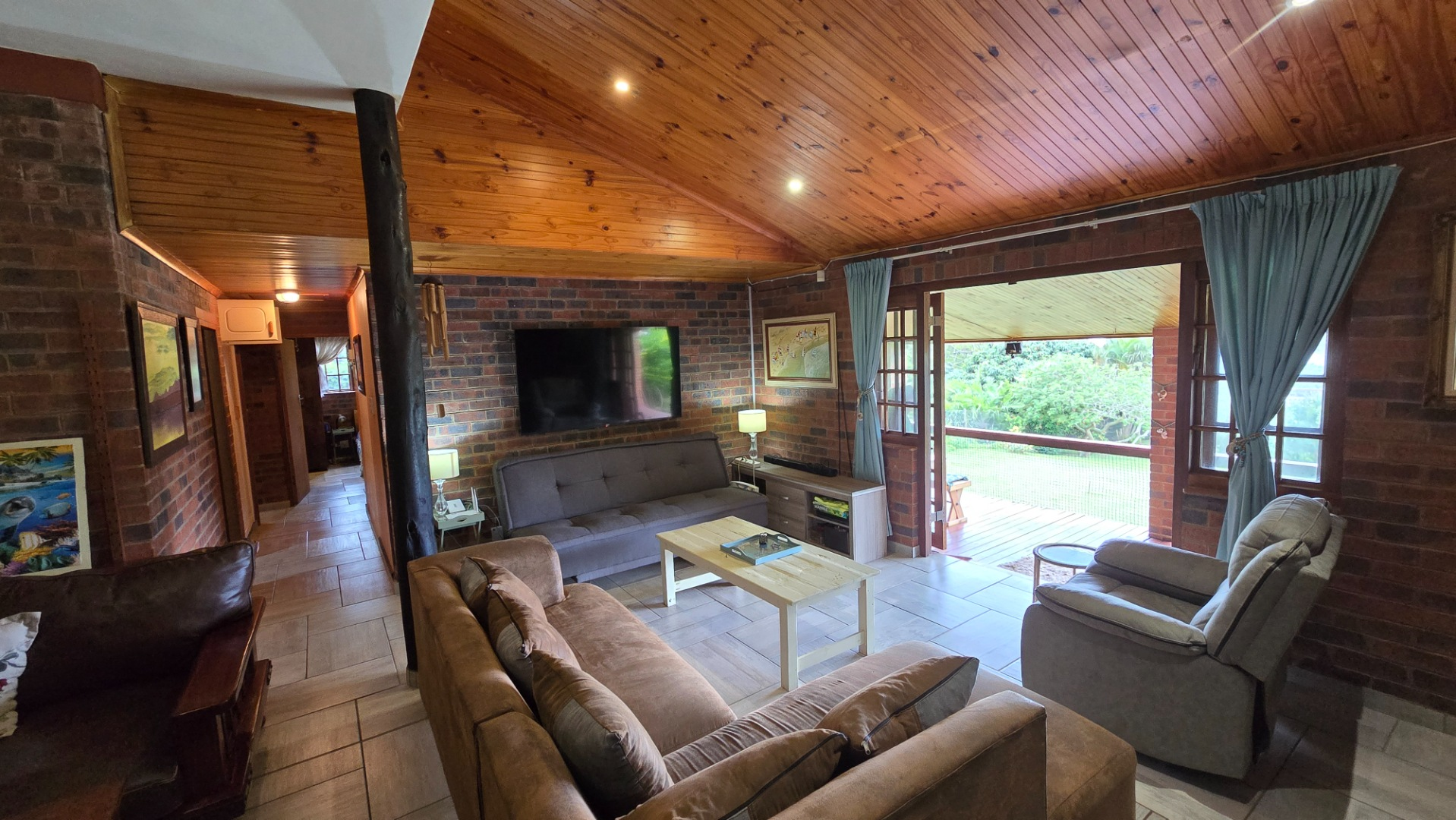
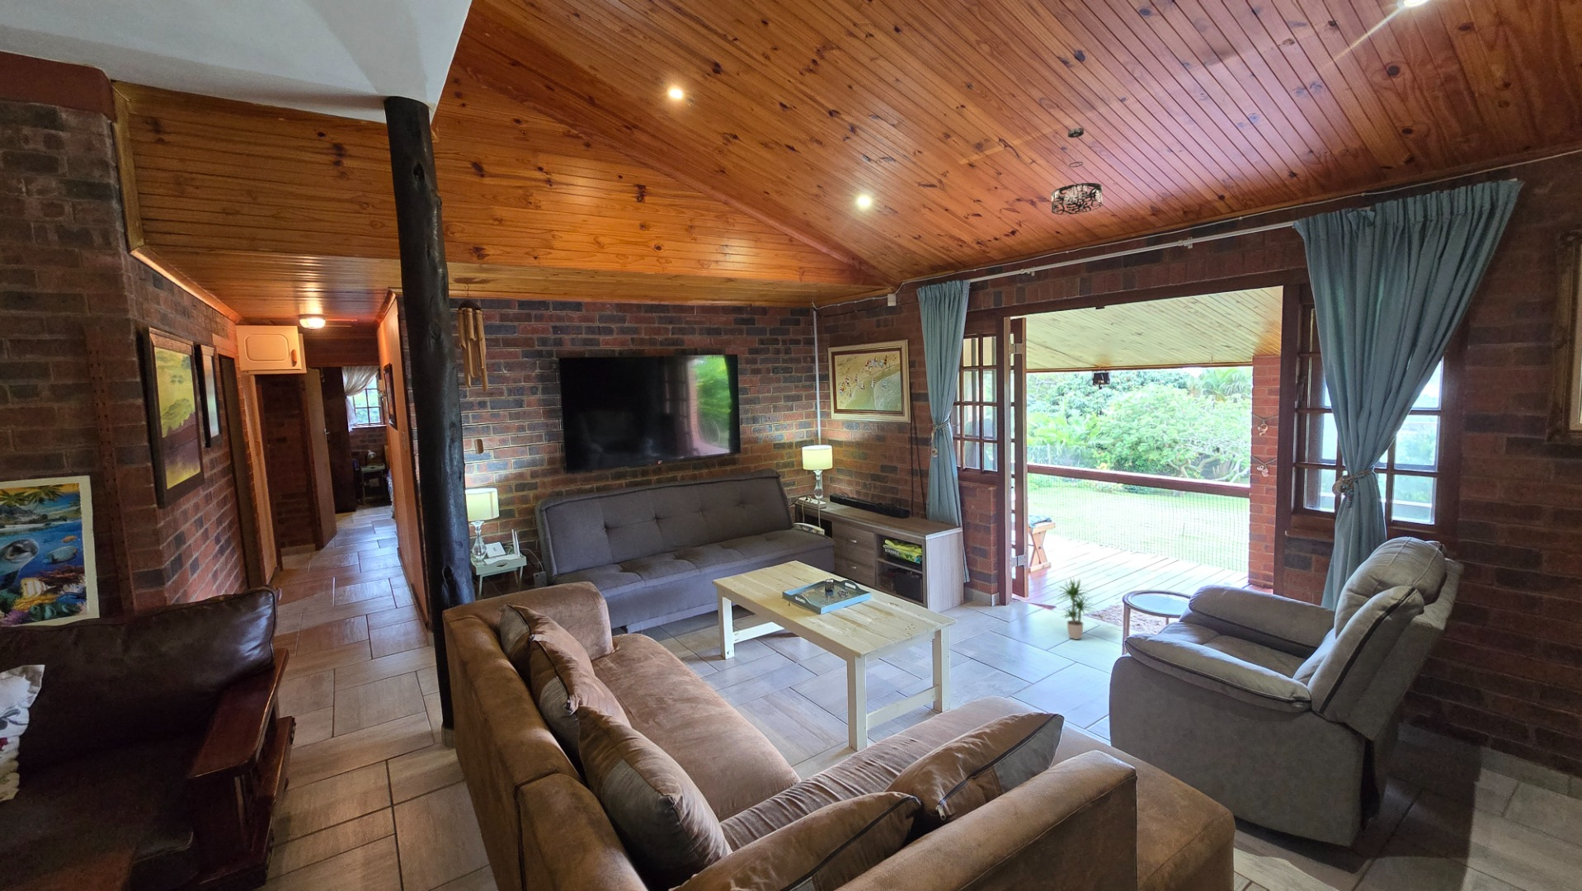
+ pendant light (1074, 166)
+ potted plant (1076, 608)
